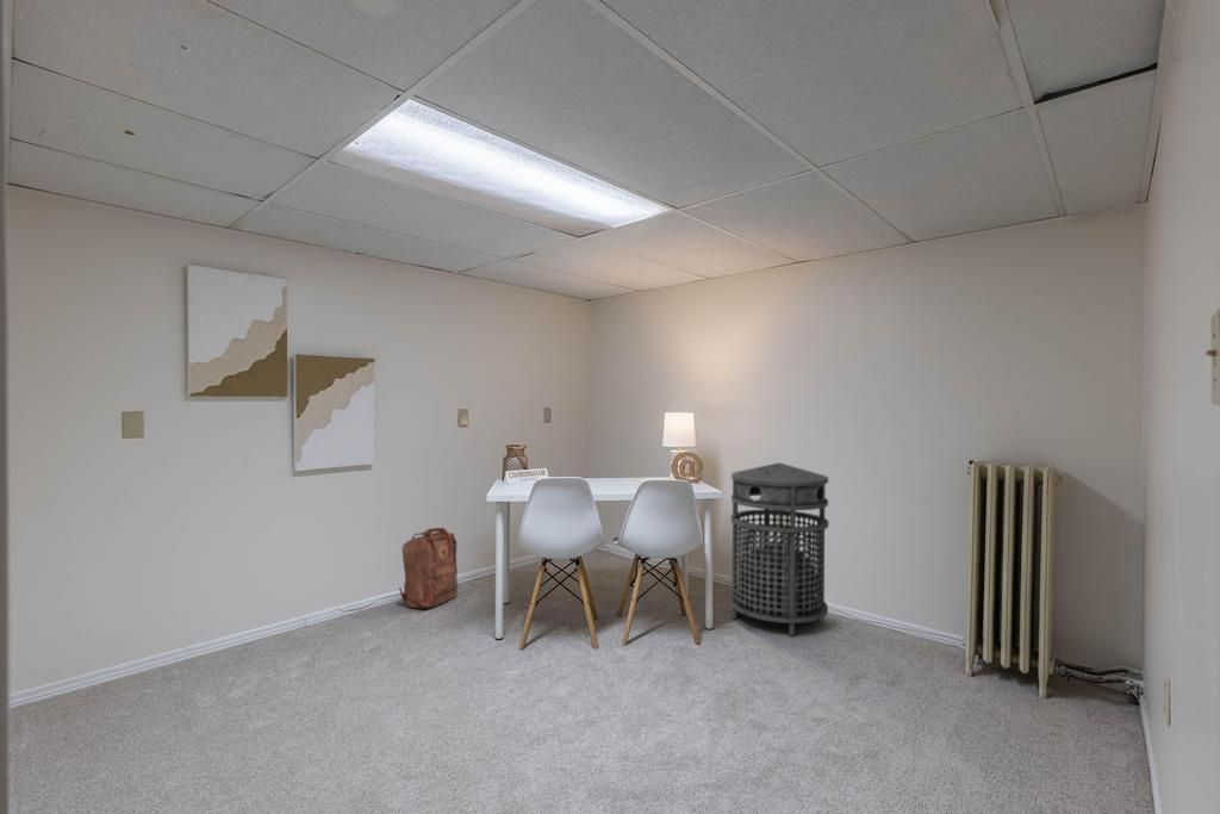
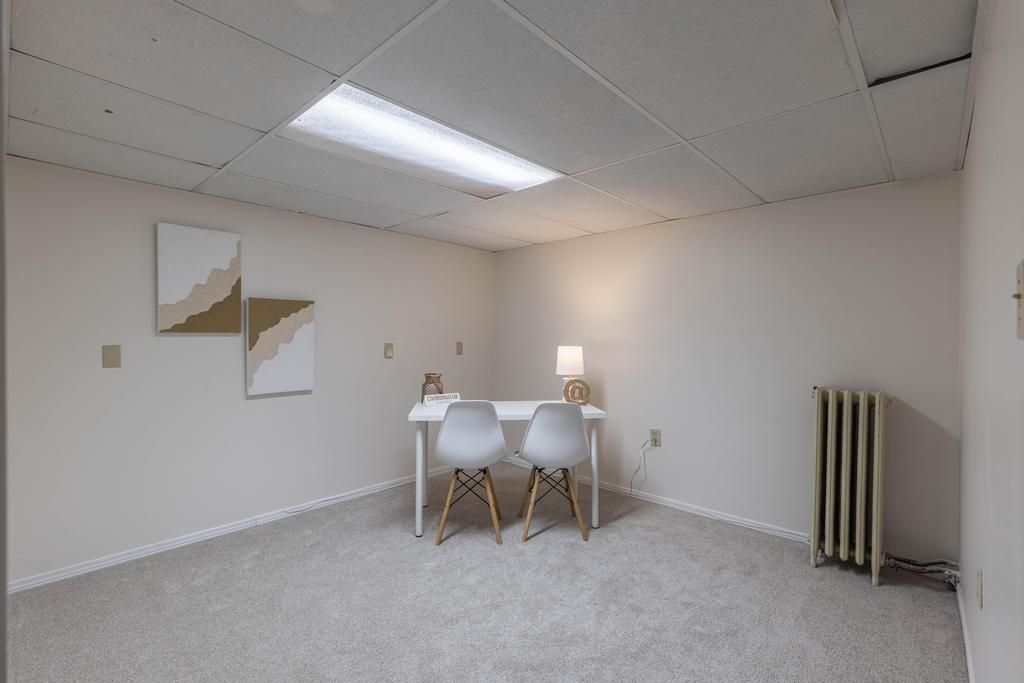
- trash can (778, 539)
- backpack (428, 565)
